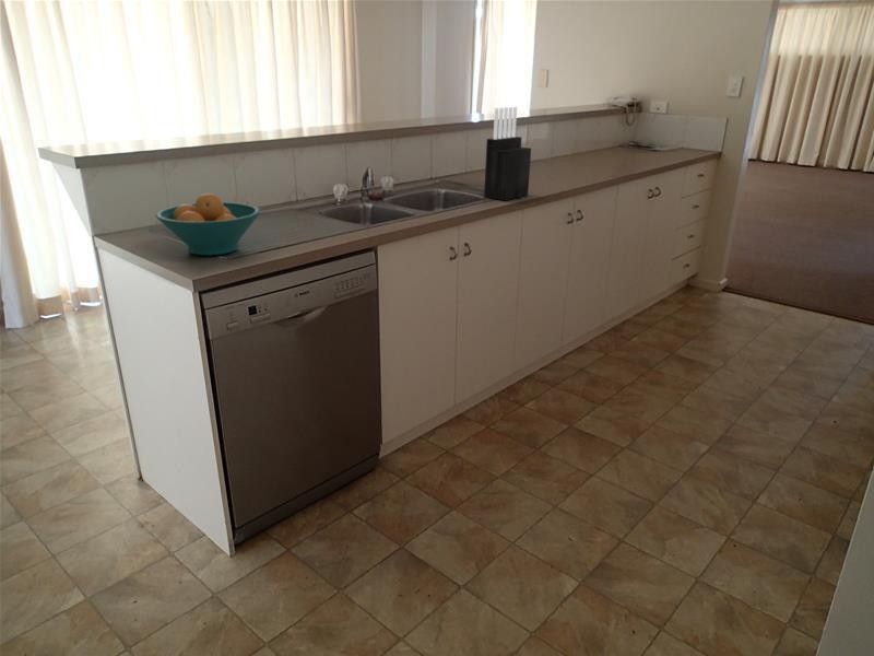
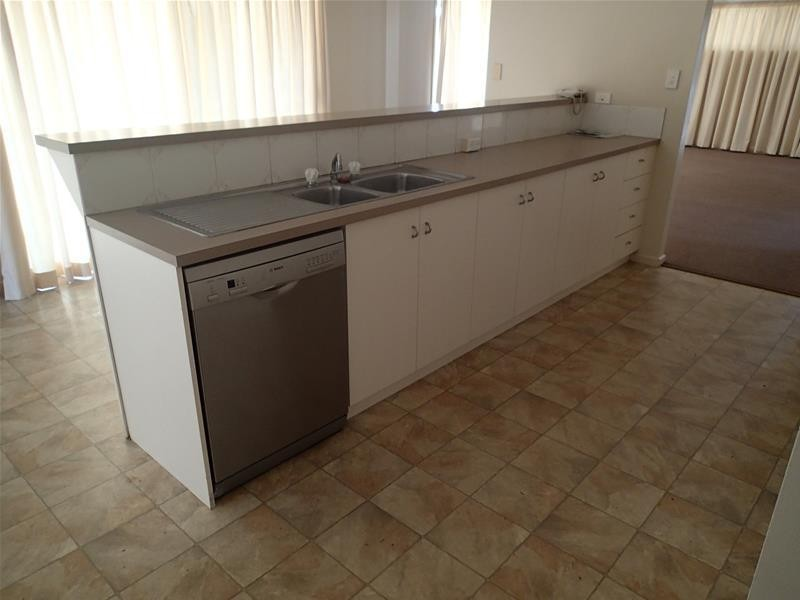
- fruit bowl (210, 222)
- knife block (510, 153)
